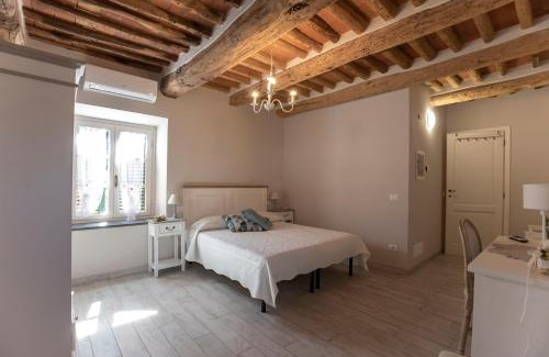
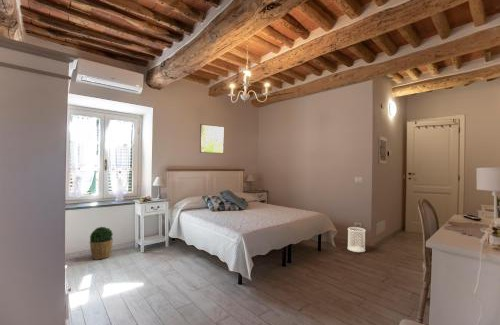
+ potted plant (101, 242)
+ wastebasket (356, 239)
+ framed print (212, 139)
